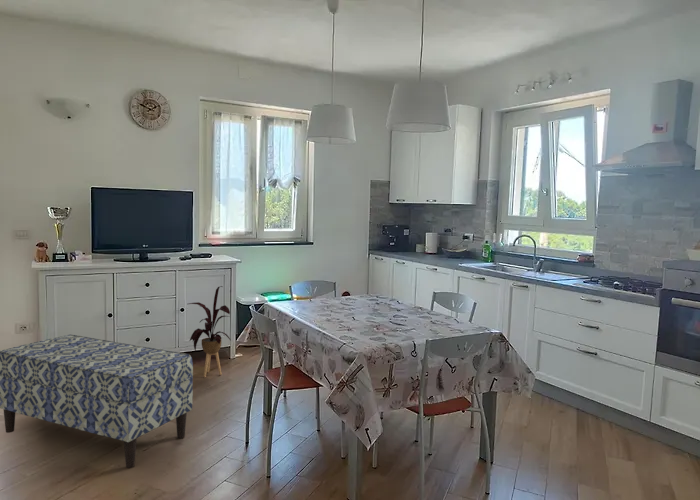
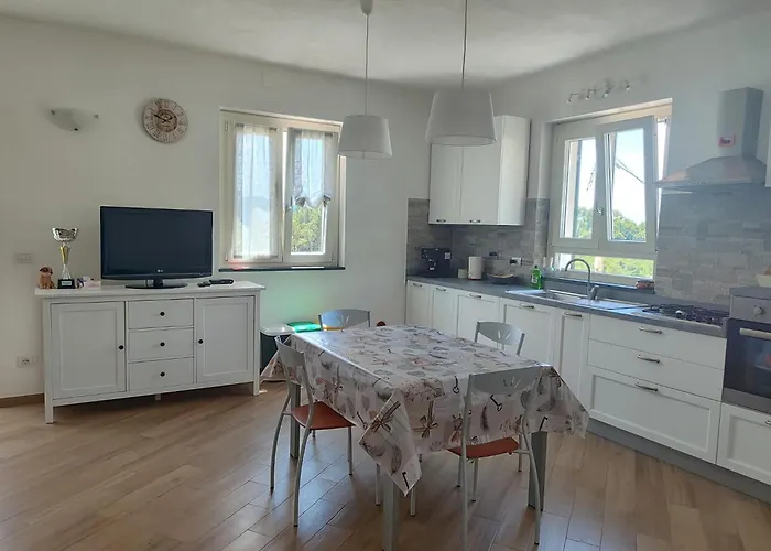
- house plant (208, 331)
- bench (95, 393)
